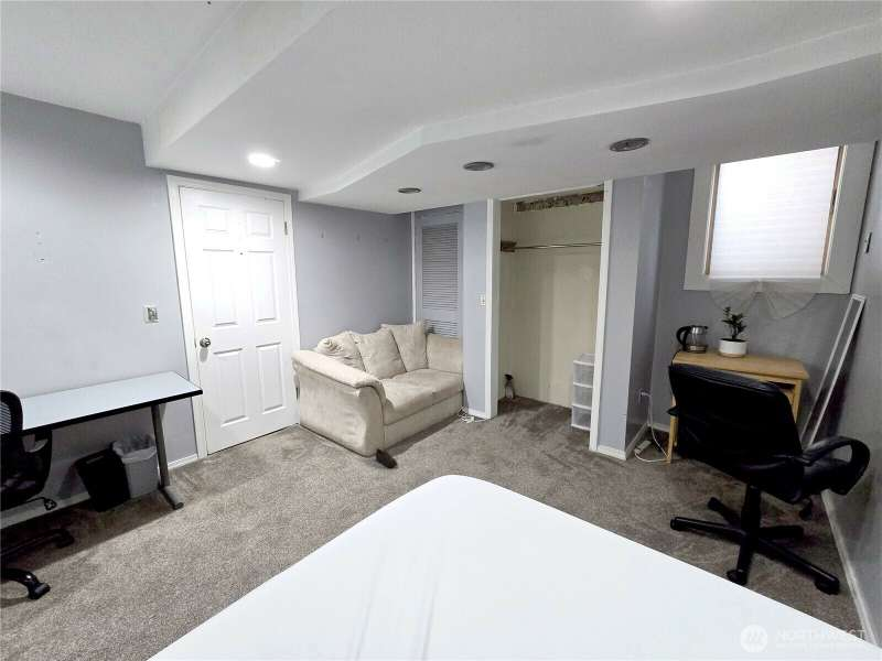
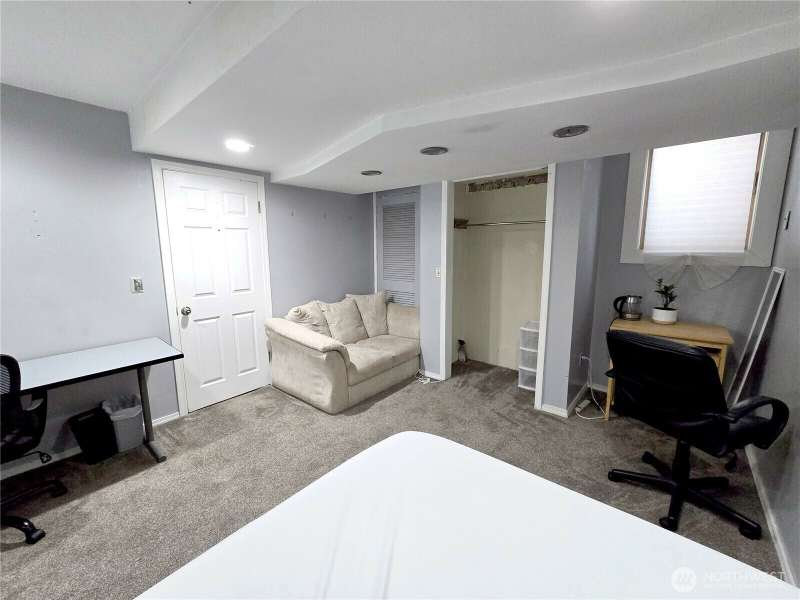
- shoe (386, 457)
